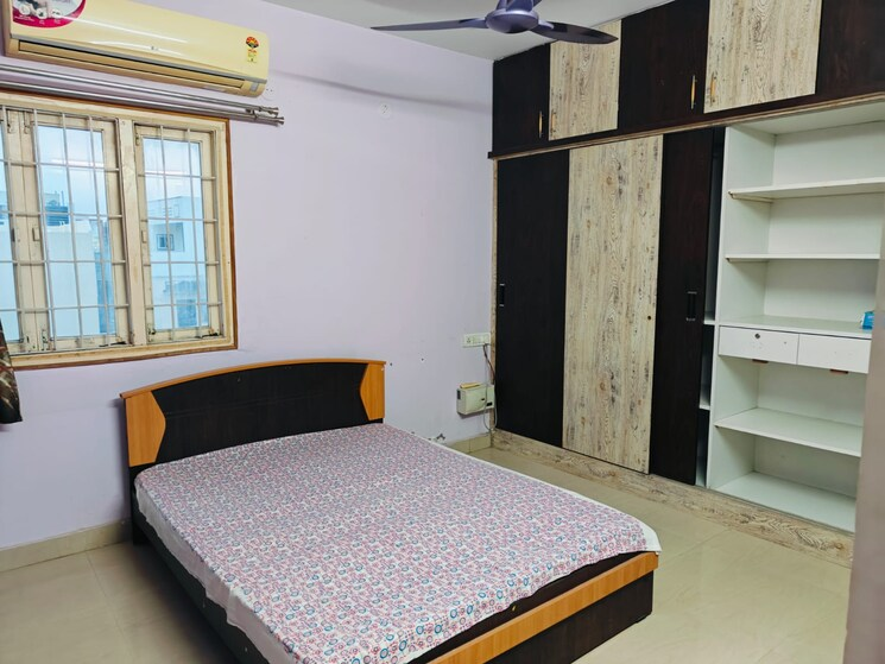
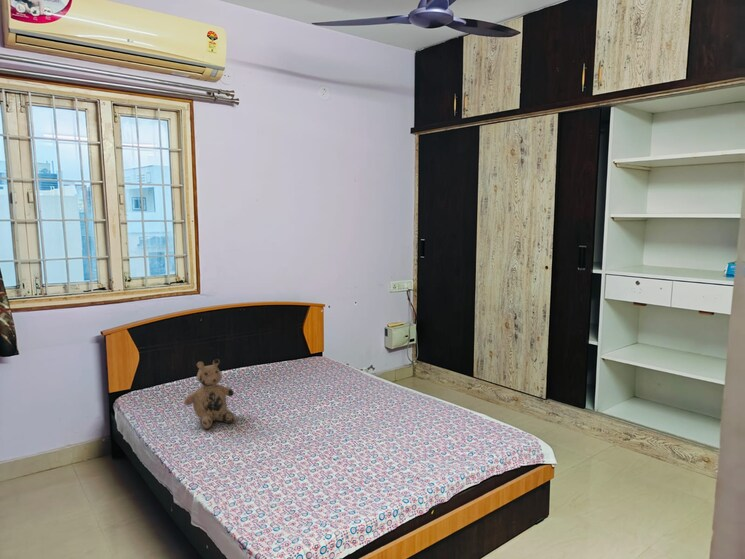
+ teddy bear (212, 391)
